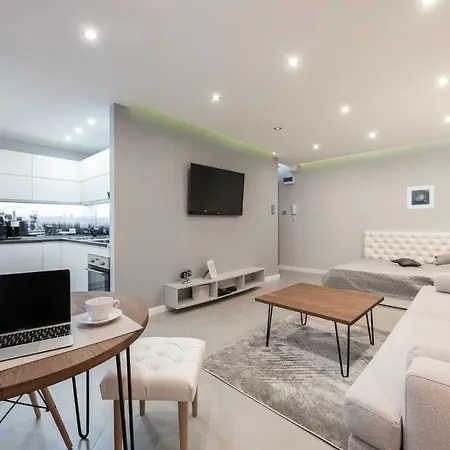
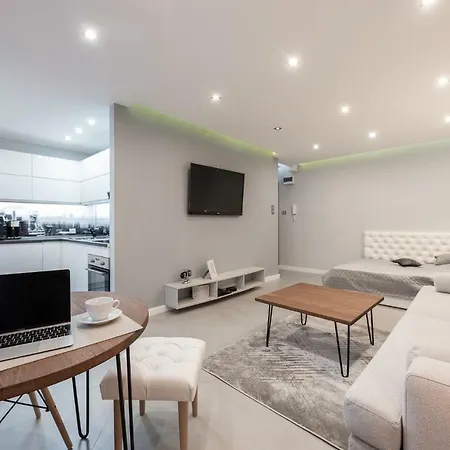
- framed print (420, 197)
